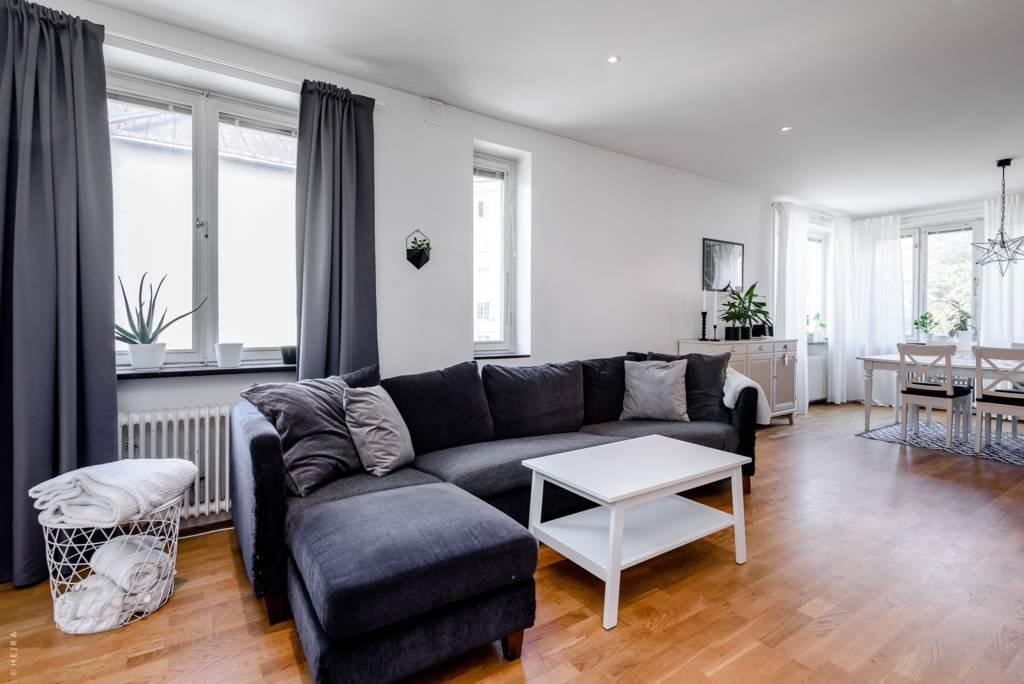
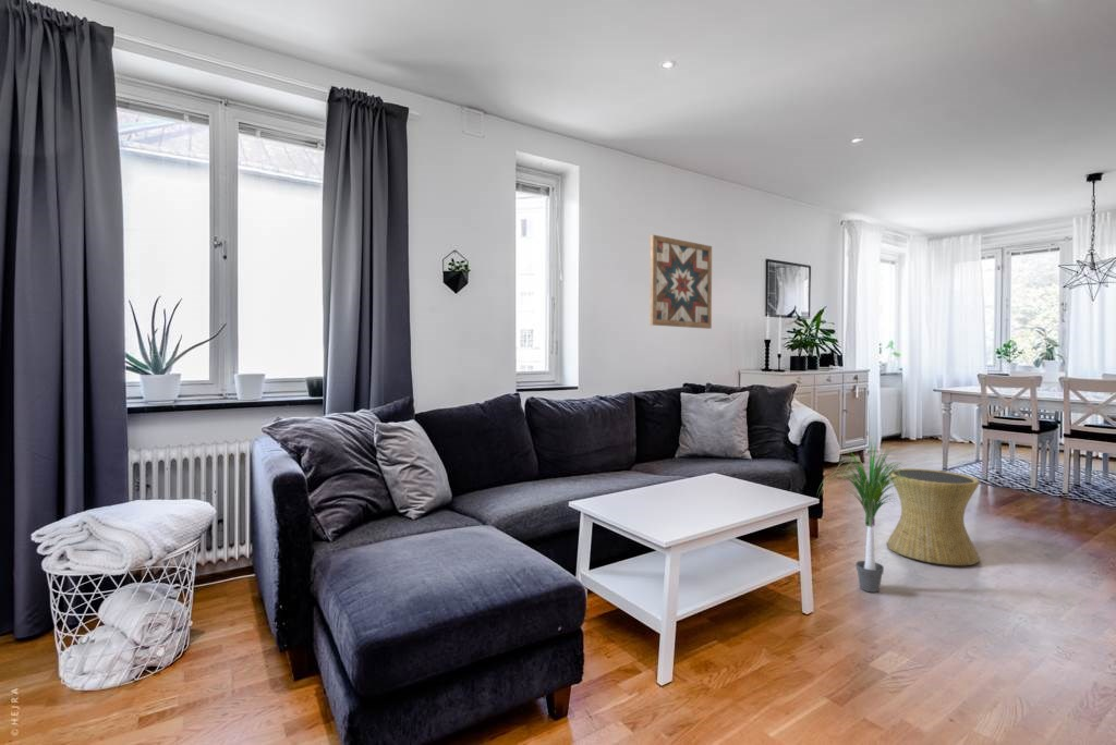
+ side table (932, 513)
+ wall art (682, 283)
+ potted plant (870, 512)
